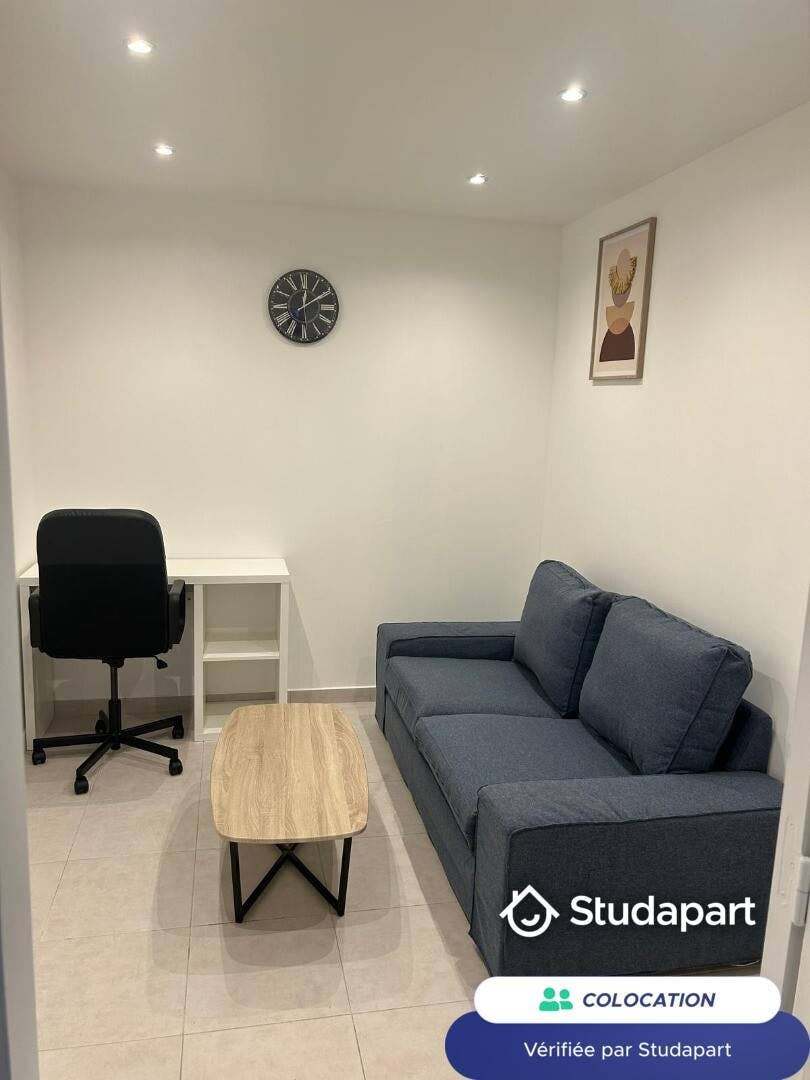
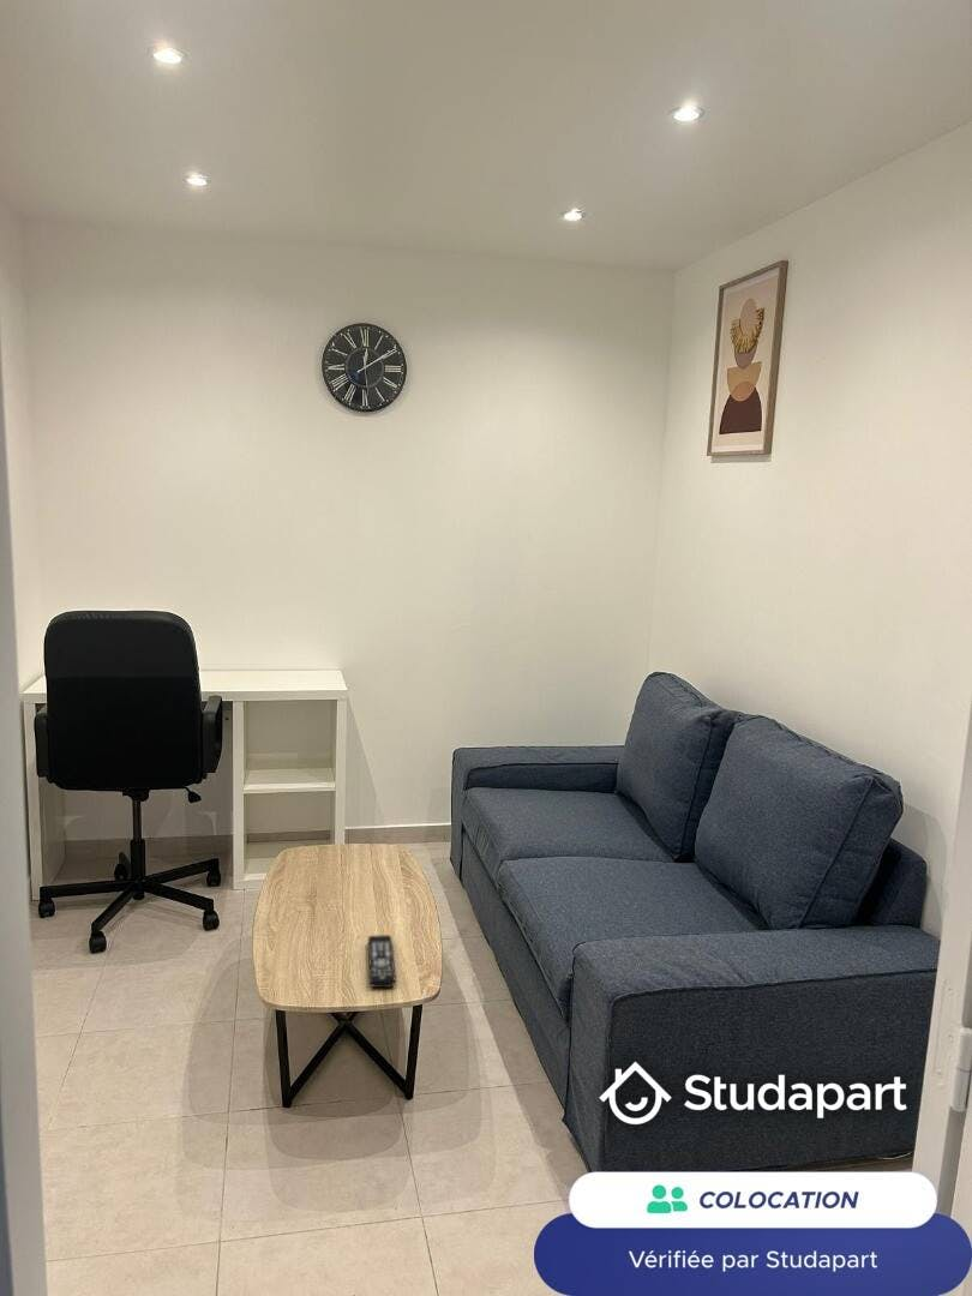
+ remote control (380, 960)
